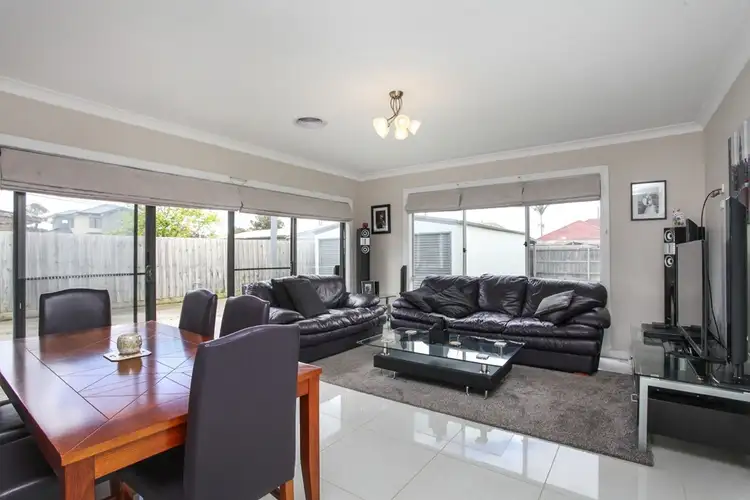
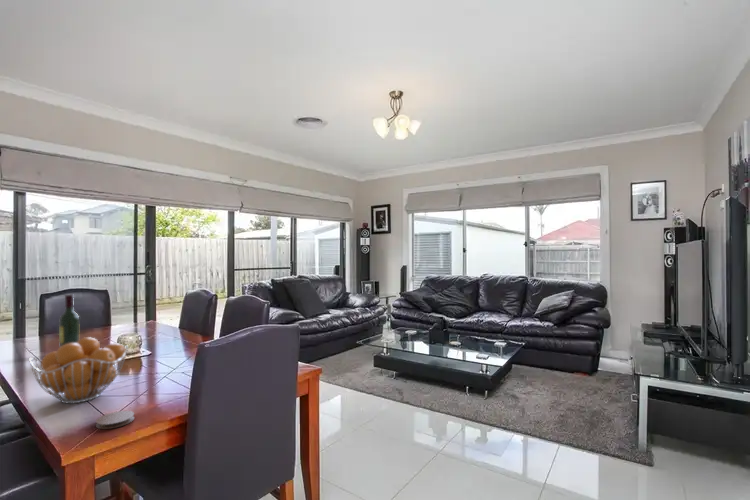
+ coaster (115, 419)
+ fruit basket (81, 368)
+ wine bottle (69, 324)
